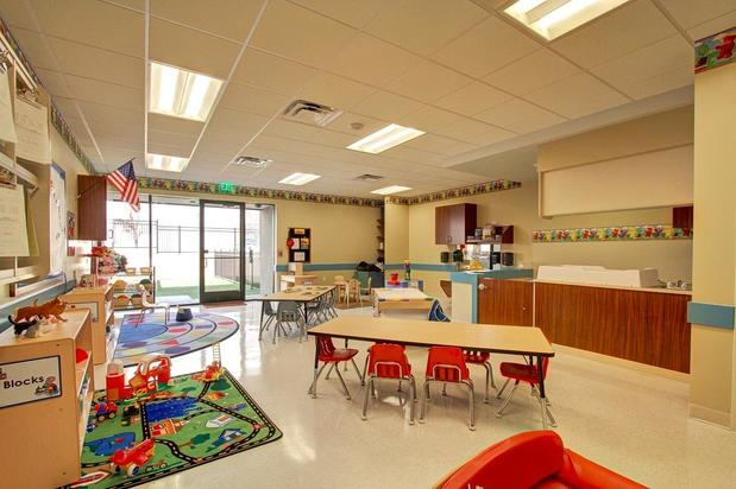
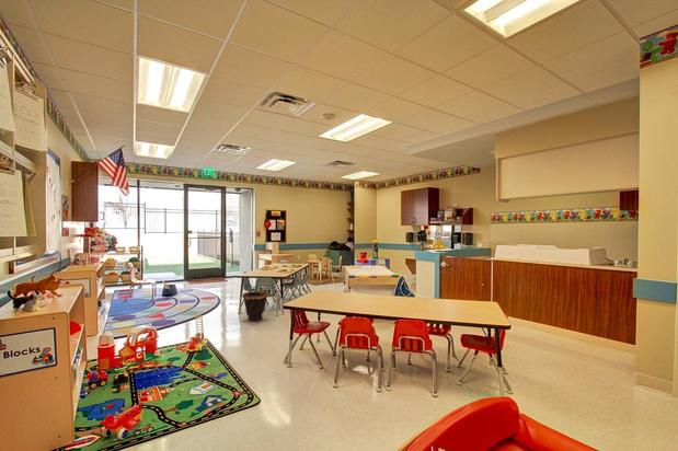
+ waste bin (254, 305)
